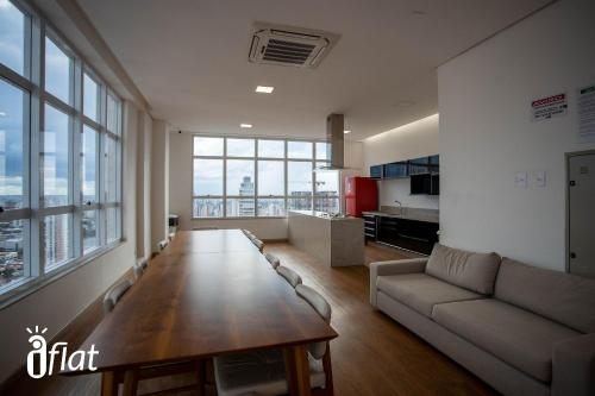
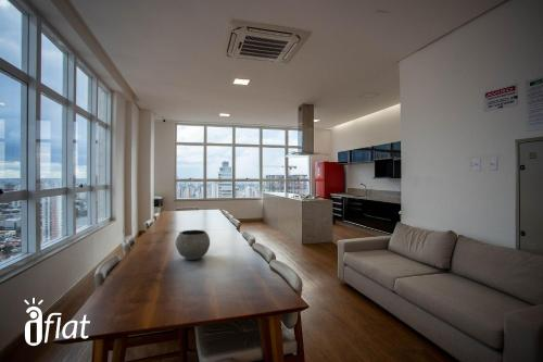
+ bowl (192, 245)
